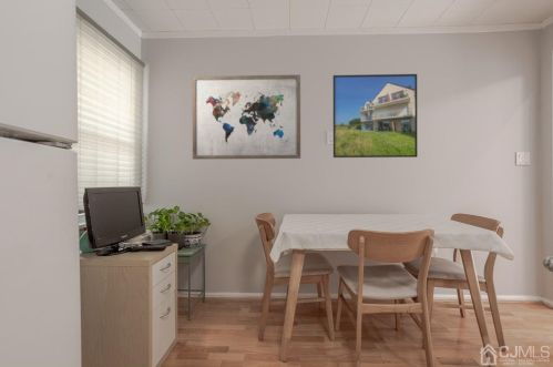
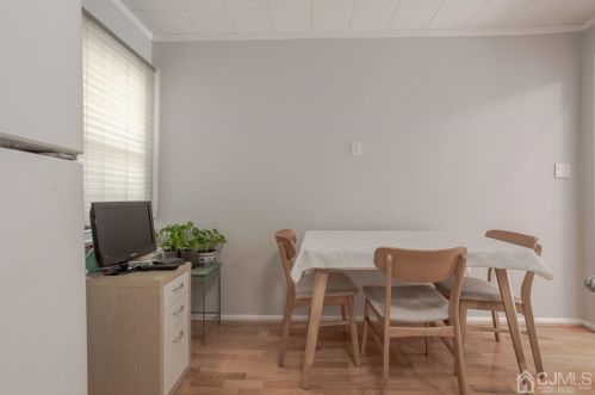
- wall art (246, 116)
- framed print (375, 115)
